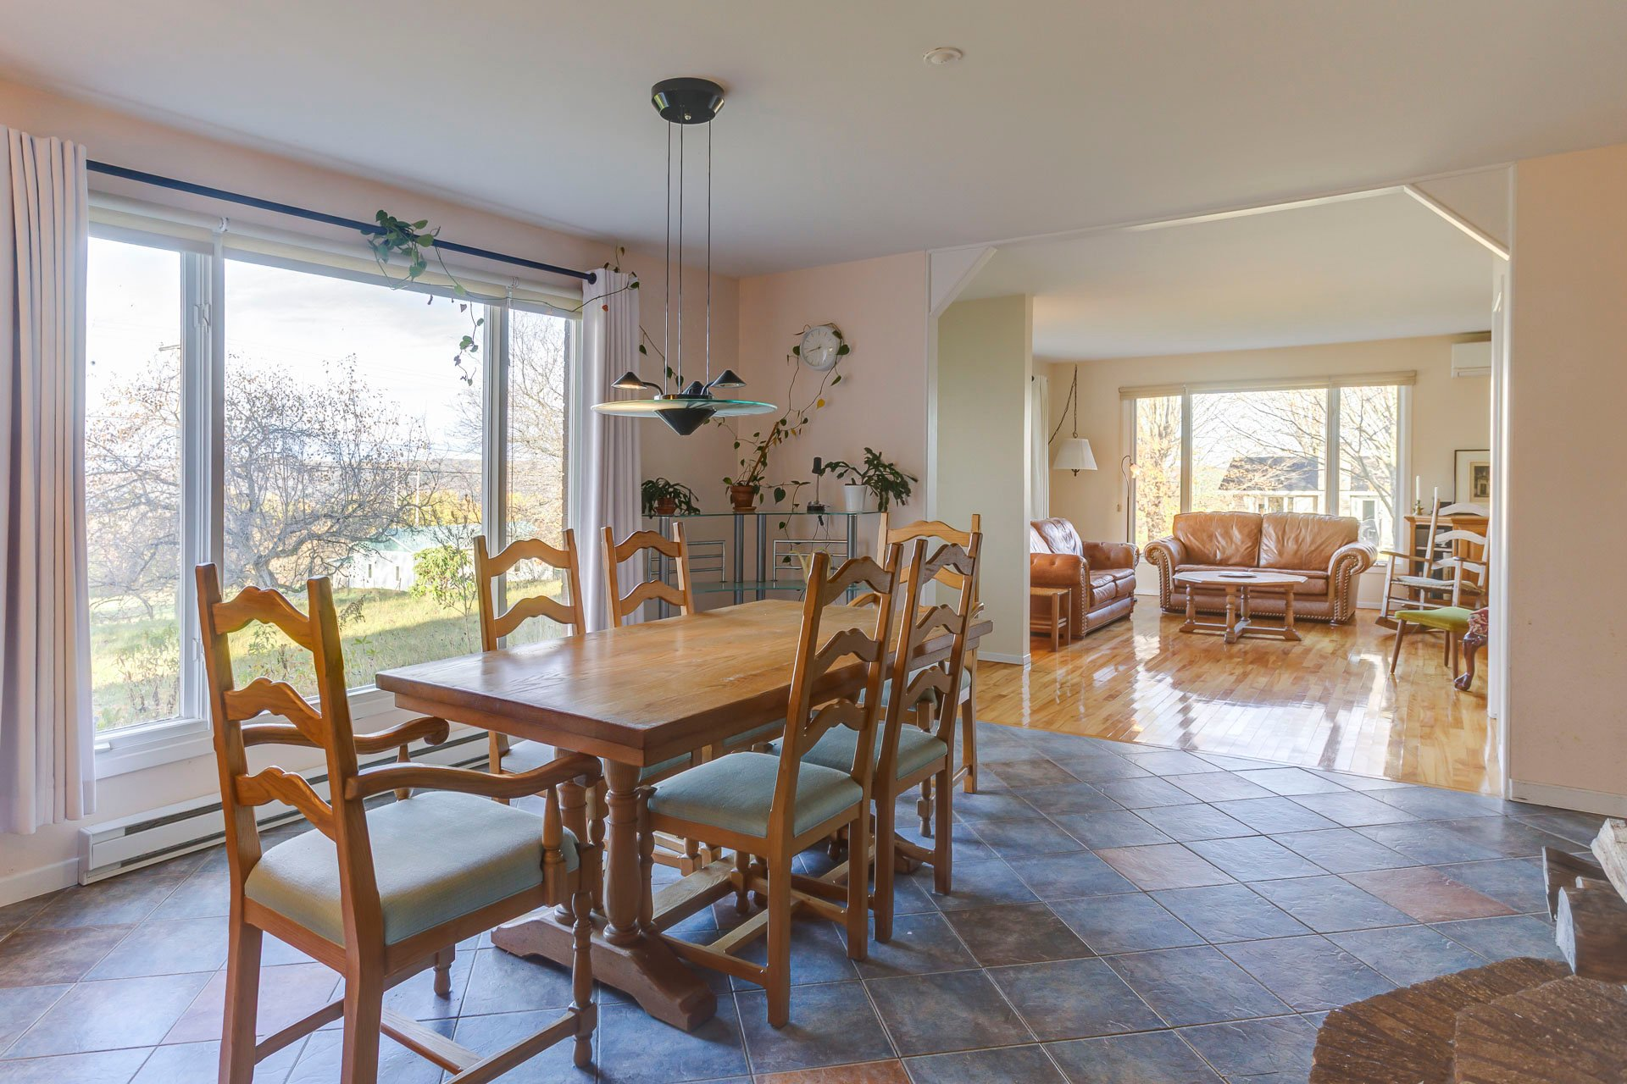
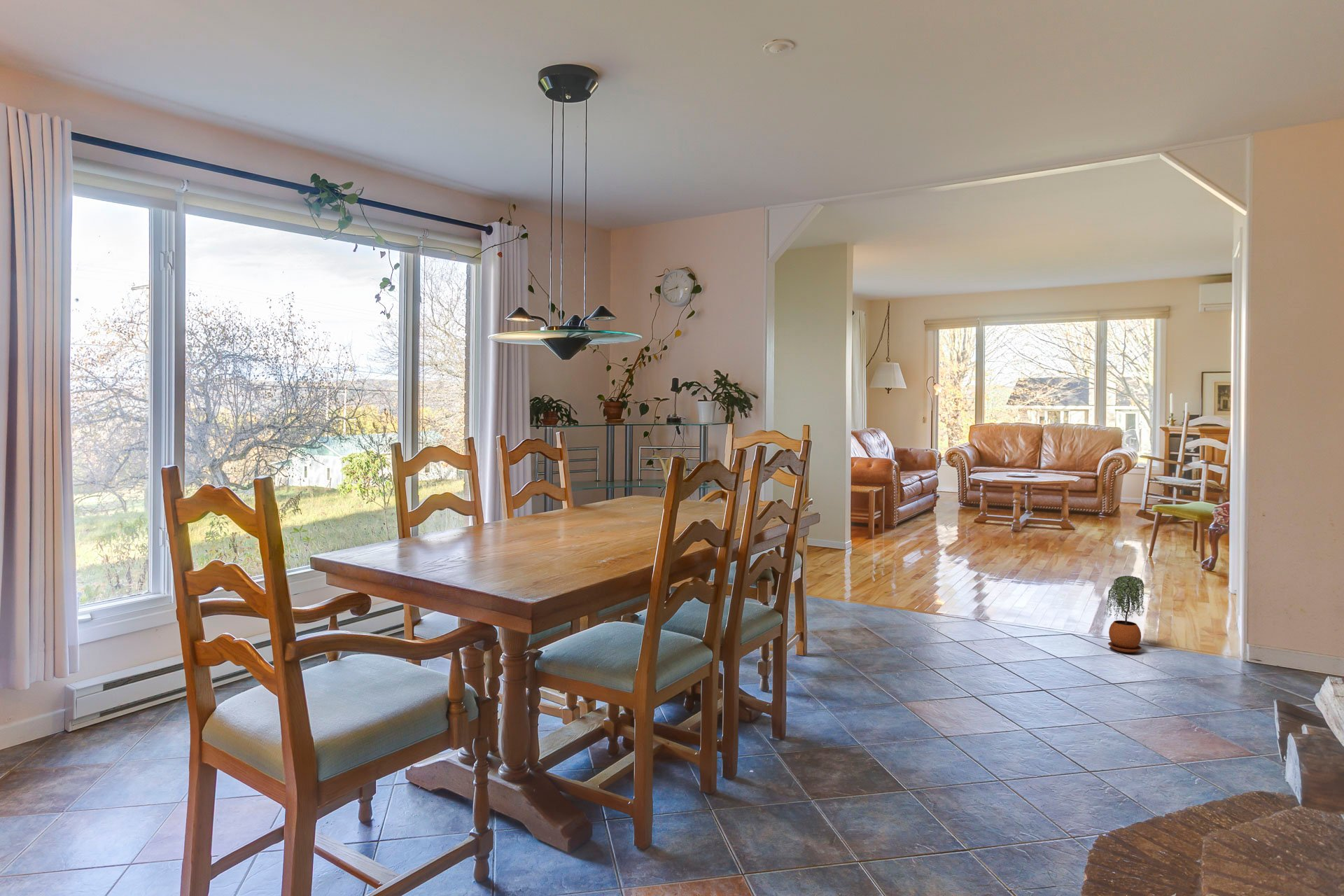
+ potted plant (1124, 612)
